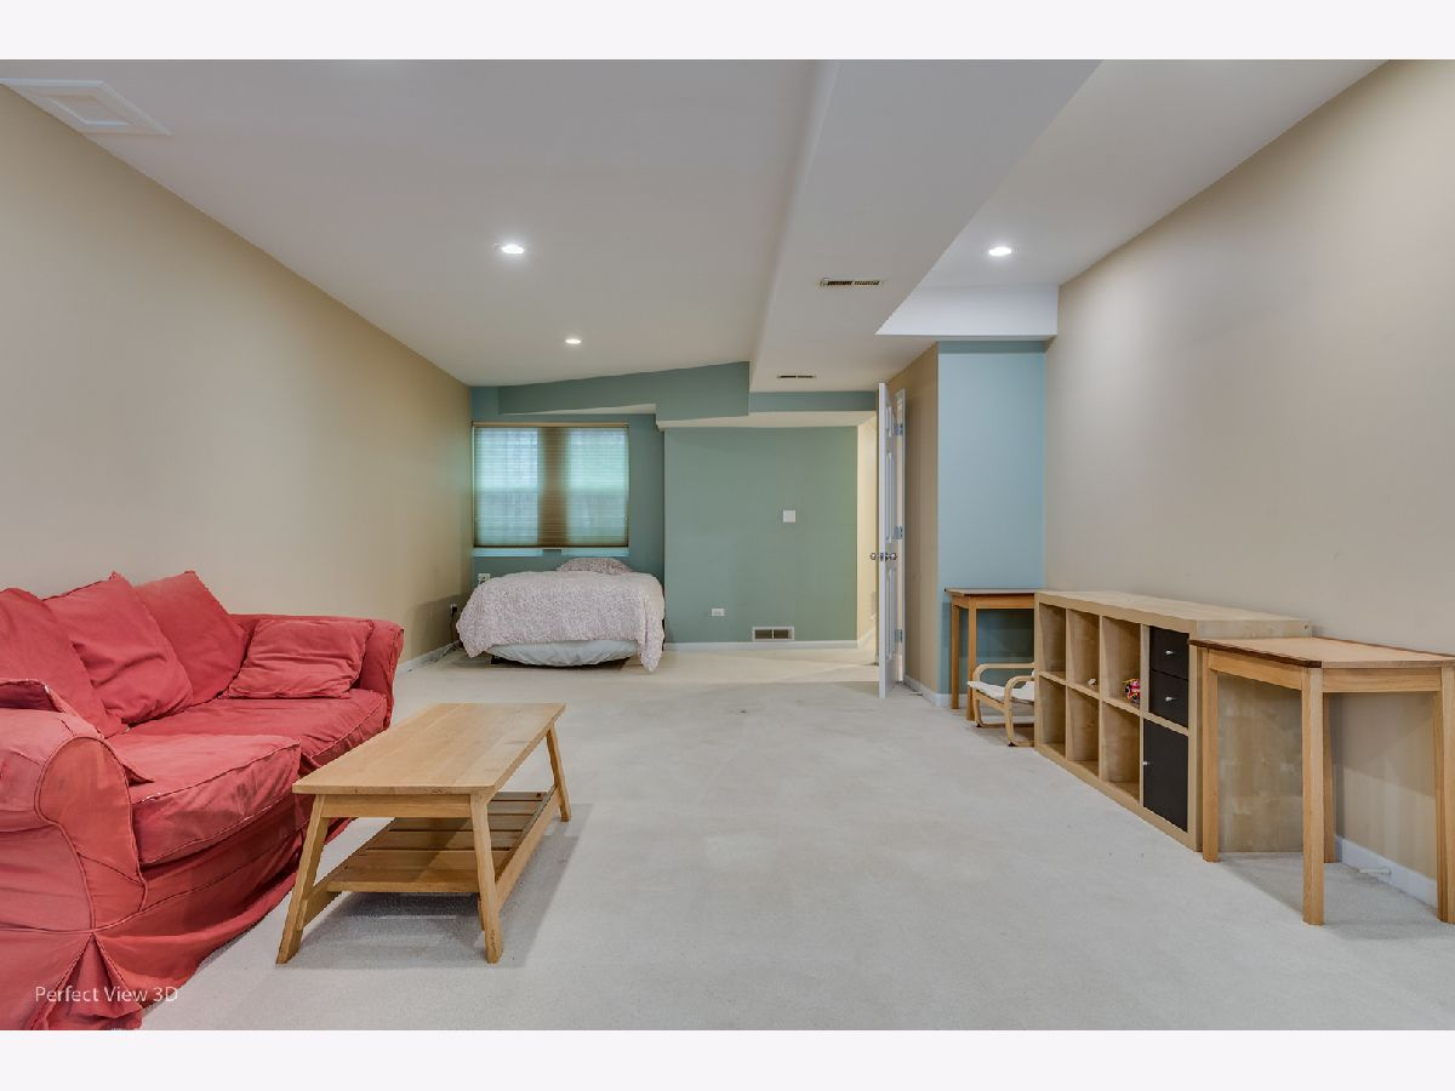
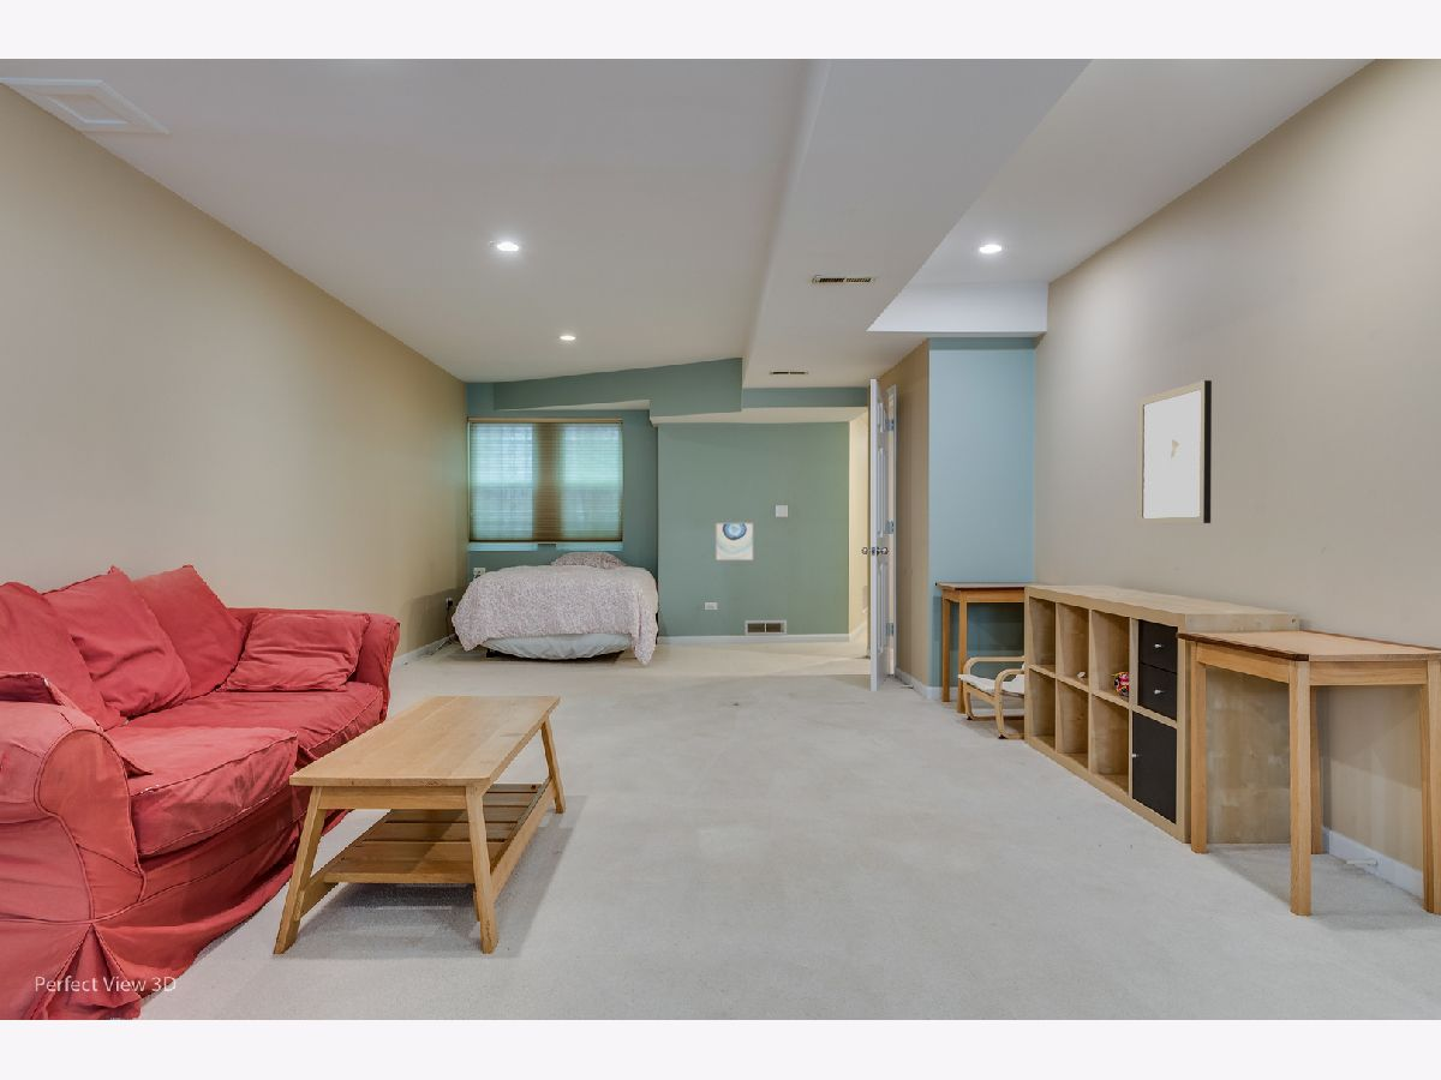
+ wall art (1172, 457)
+ wall art (734, 541)
